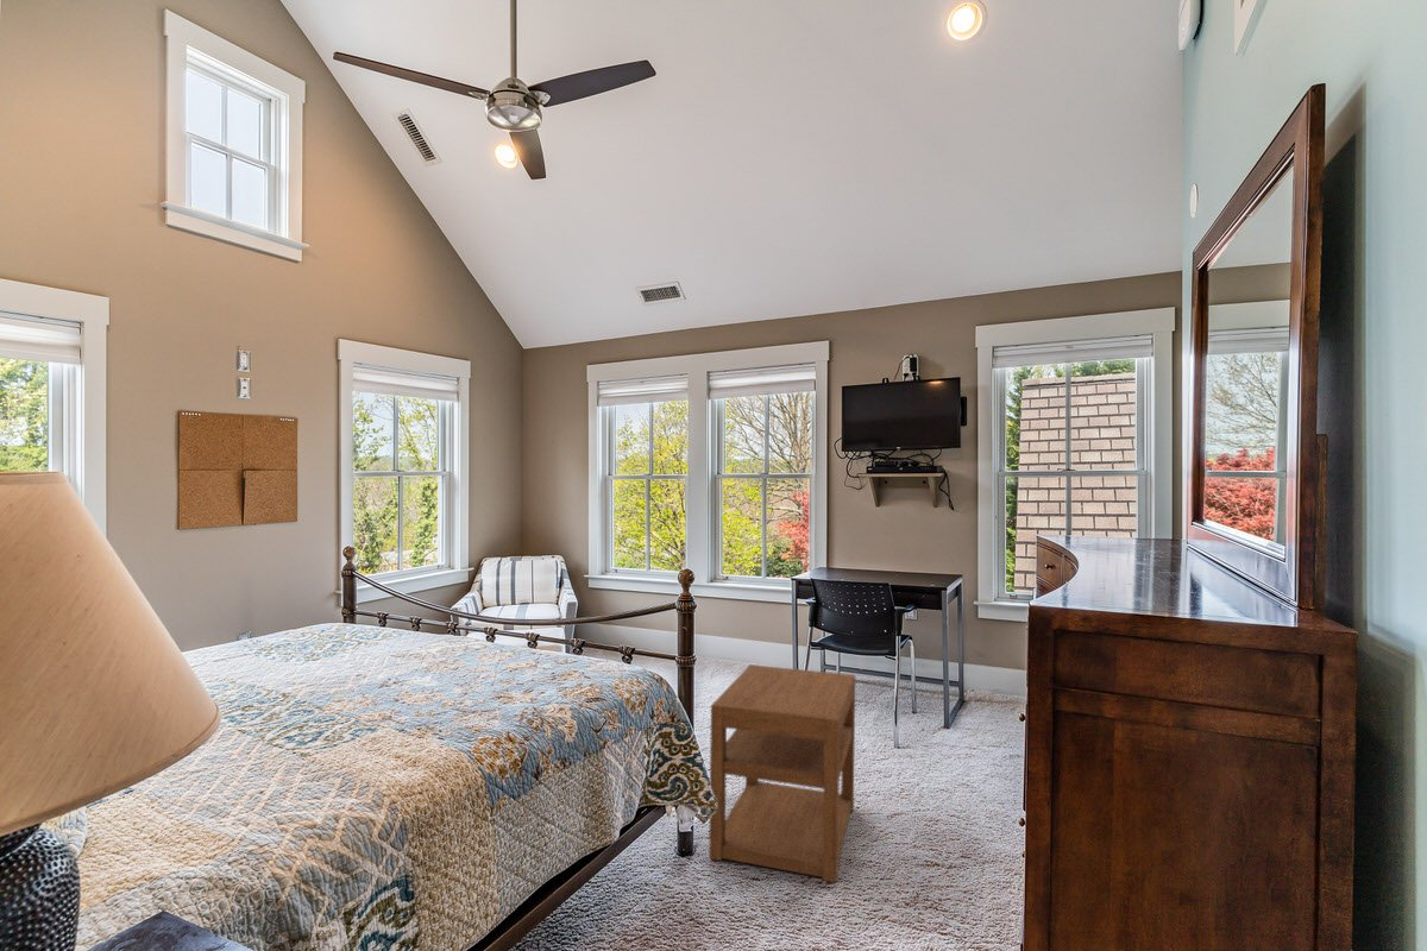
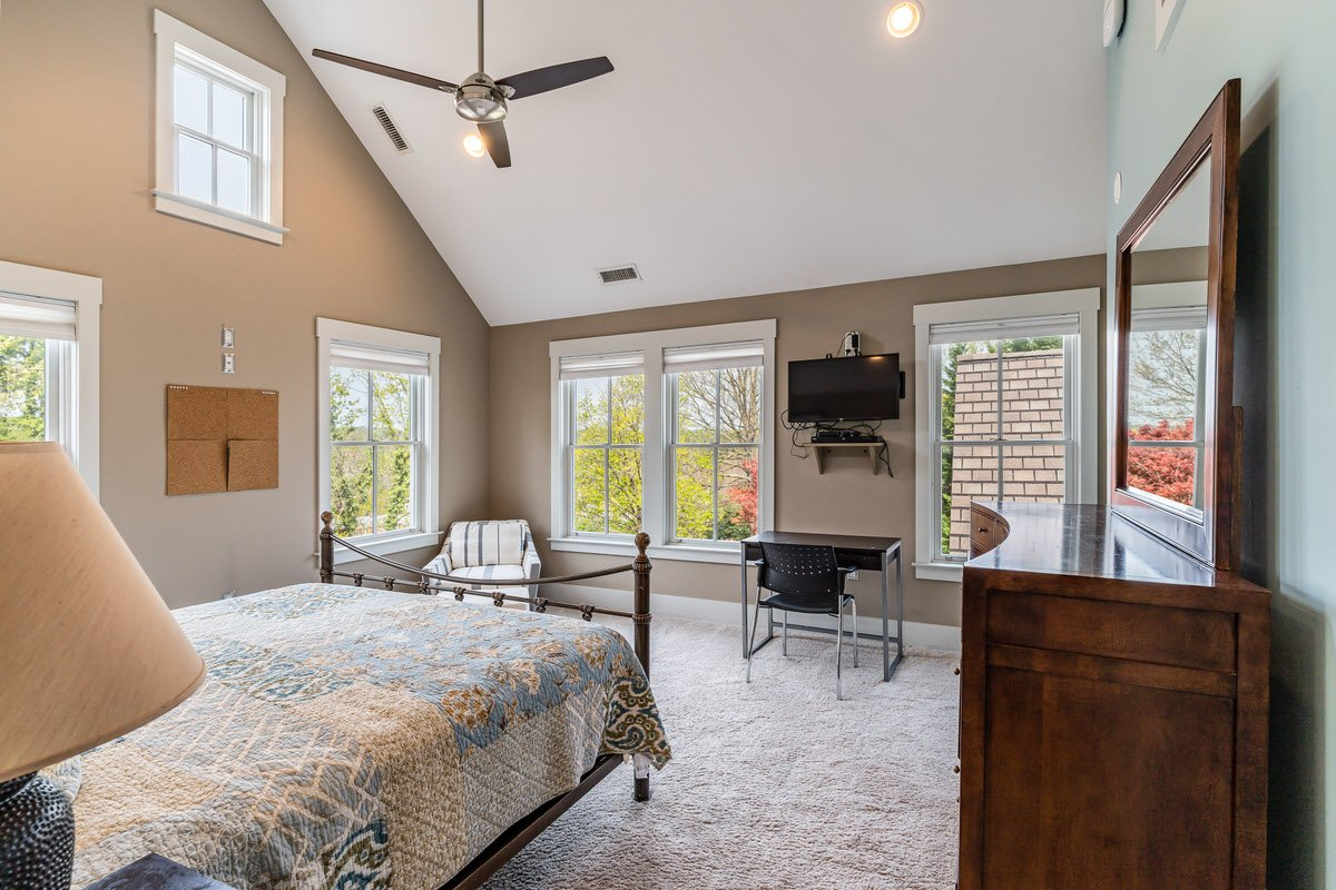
- nightstand (787, 760)
